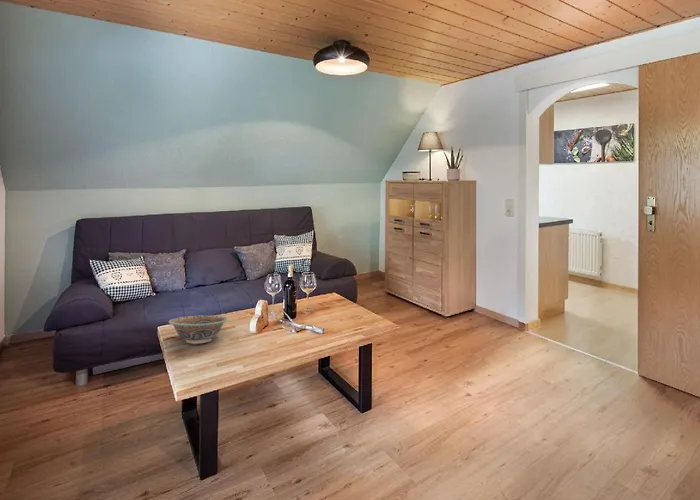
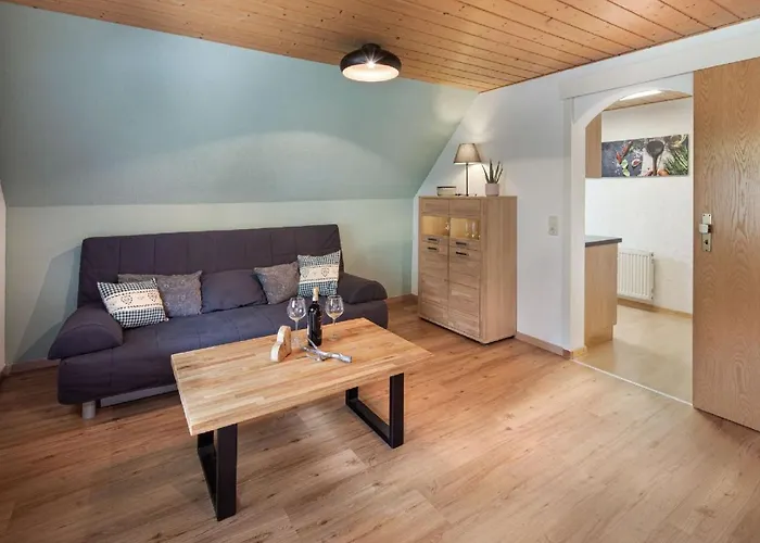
- decorative bowl (199, 329)
